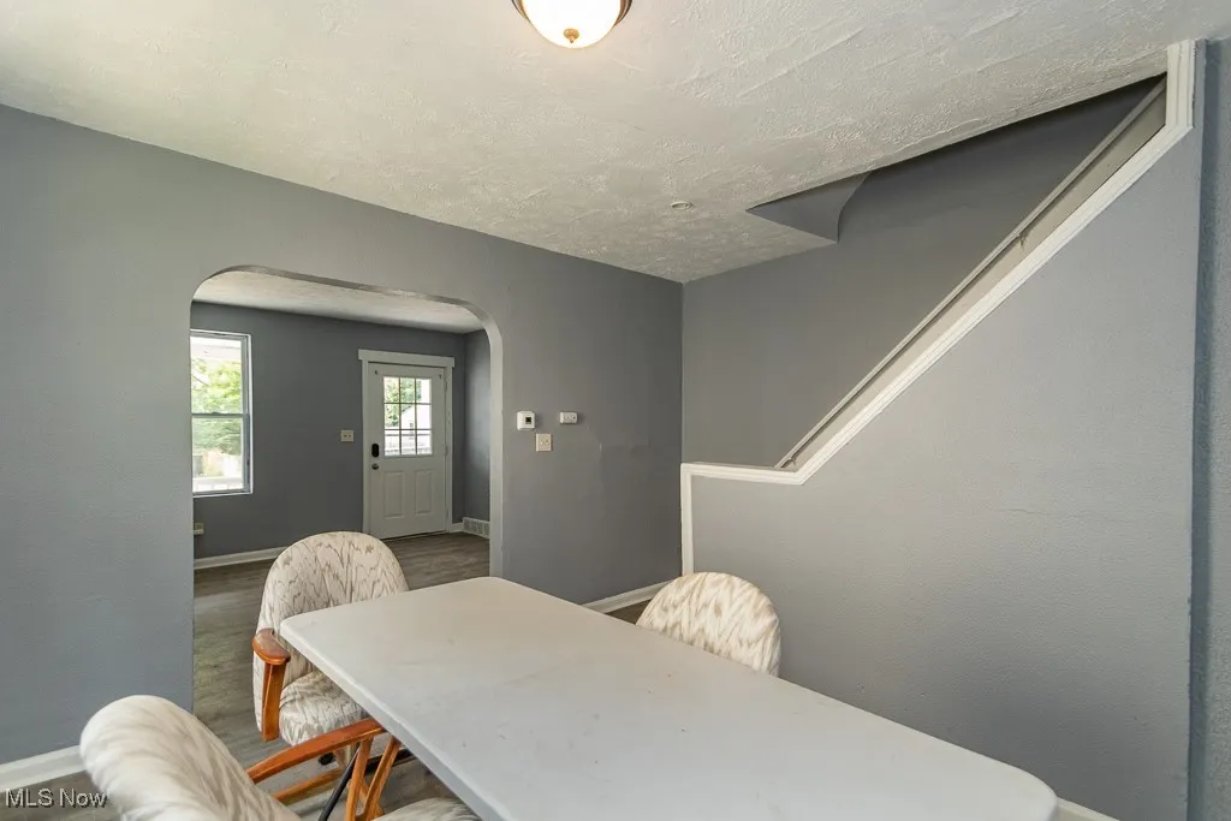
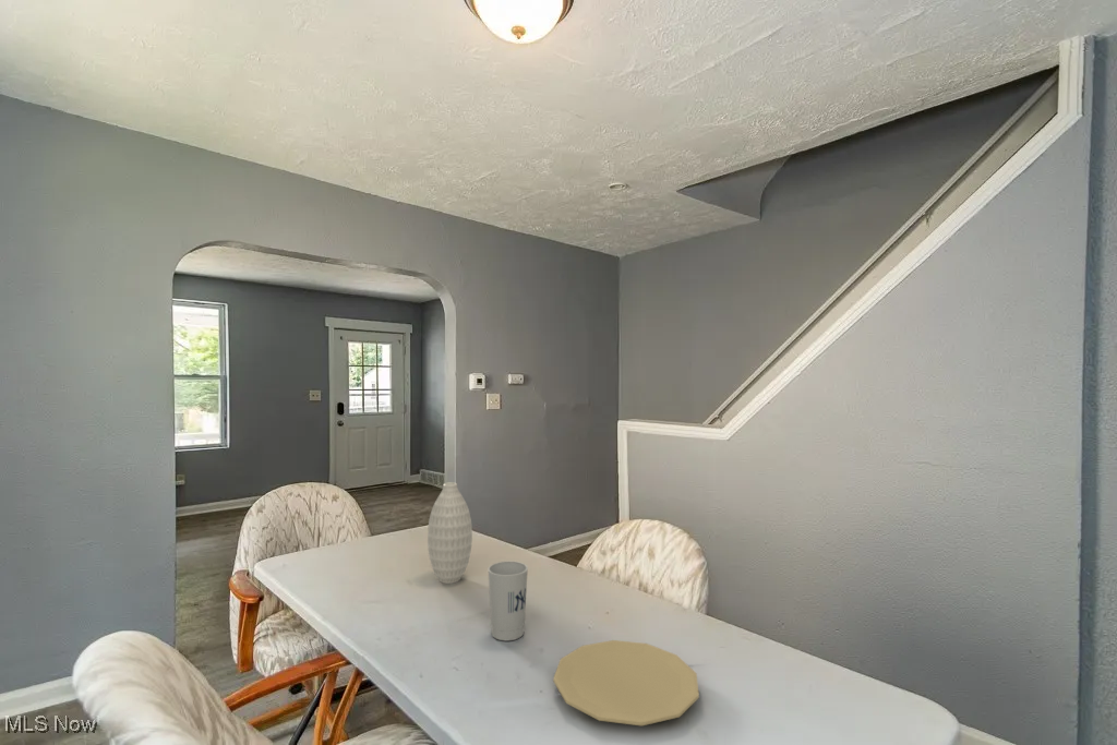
+ vase (449, 531)
+ plate (625, 683)
+ cup (507, 600)
